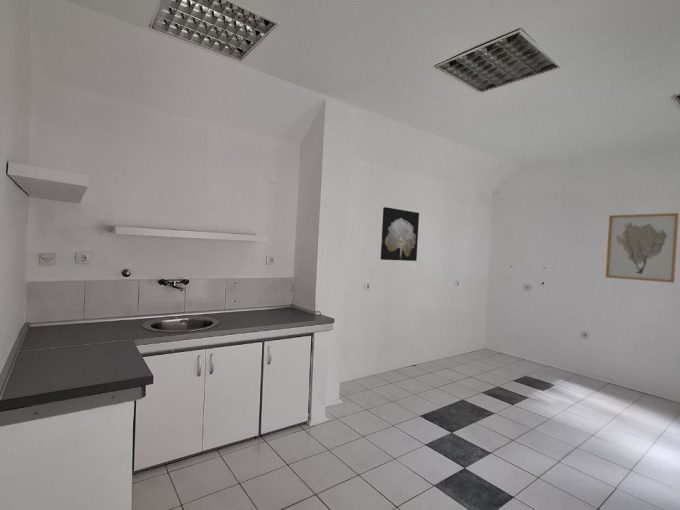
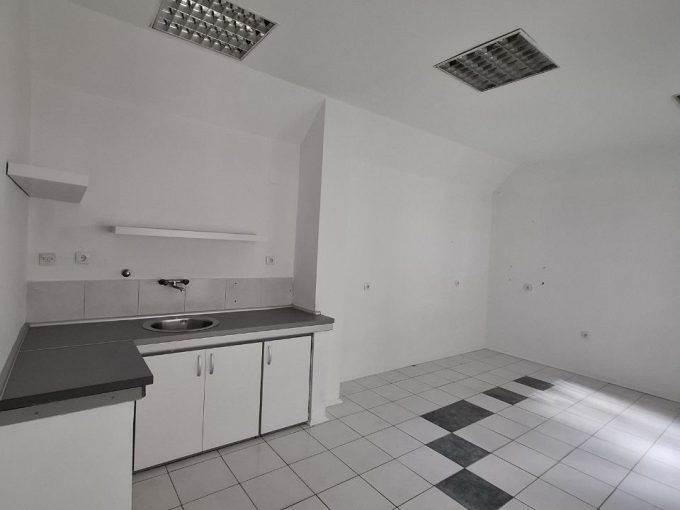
- wall art (640, 247)
- wall art (400, 235)
